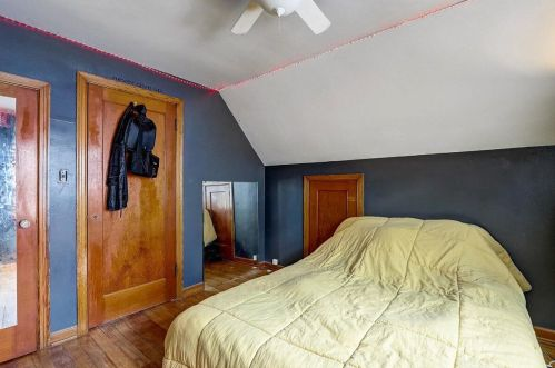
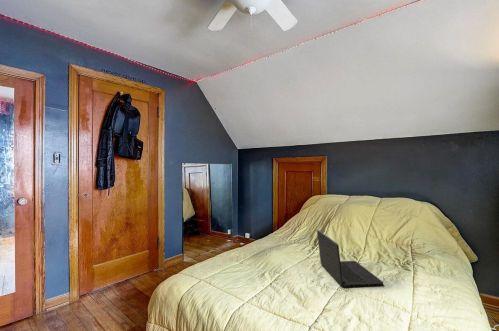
+ laptop (347, 261)
